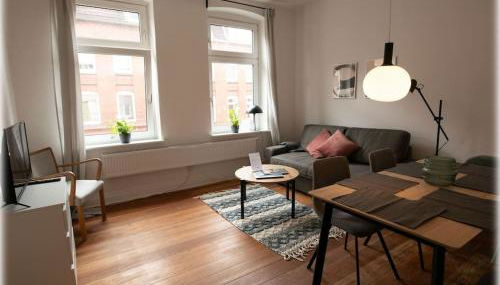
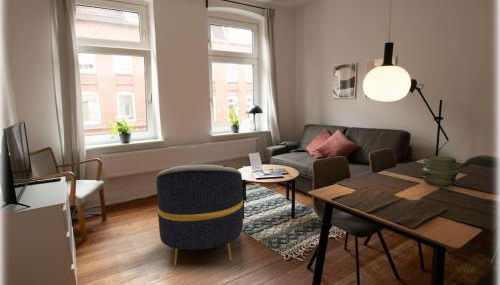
+ armchair (201, 204)
